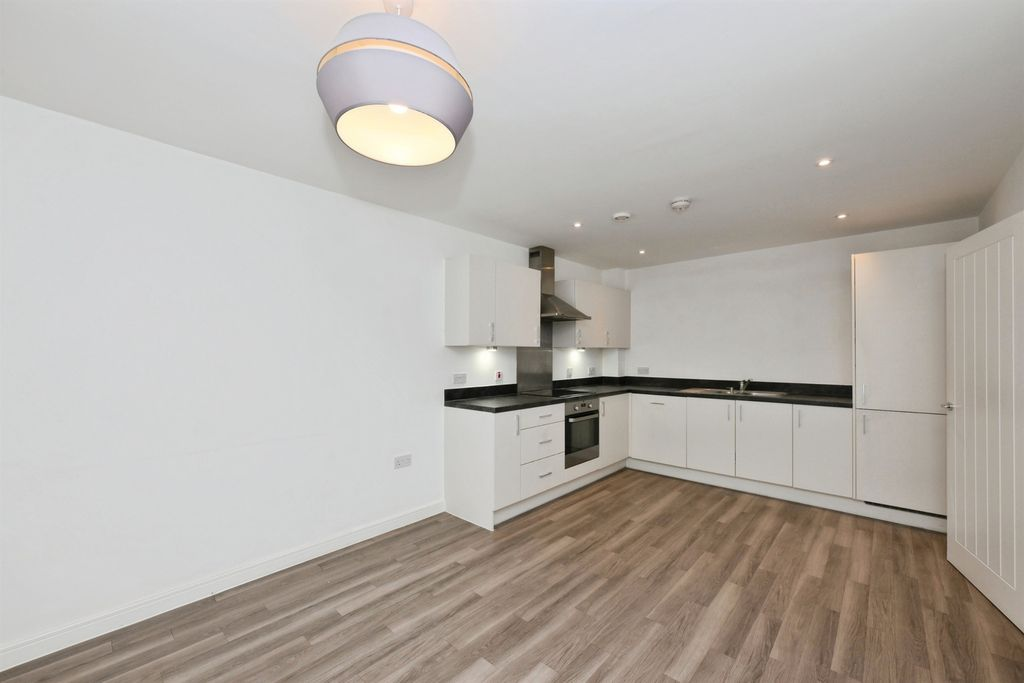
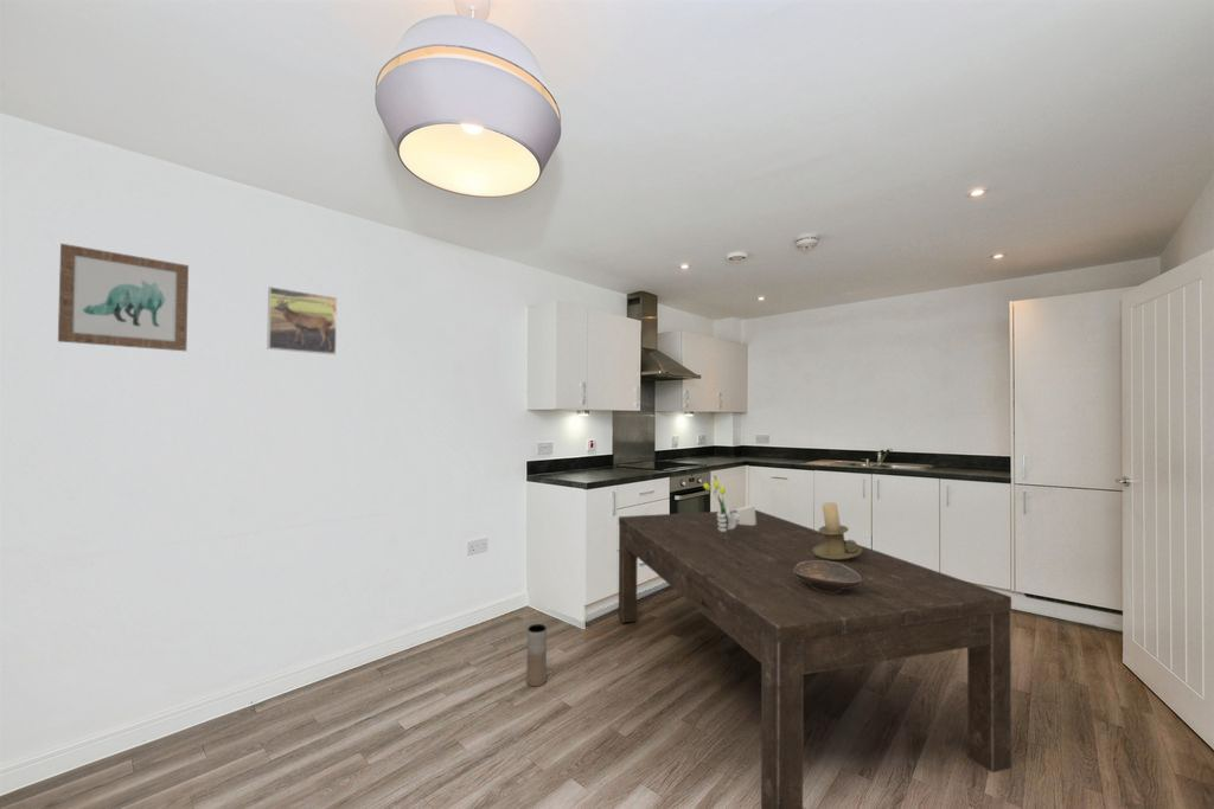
+ wall art (127, 301)
+ dining table (761, 609)
+ candle holder (836, 531)
+ decorative bowl (826, 578)
+ bouquet (731, 509)
+ vase (536, 654)
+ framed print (302, 322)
